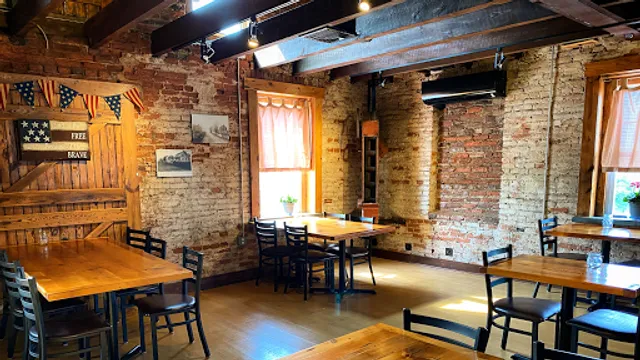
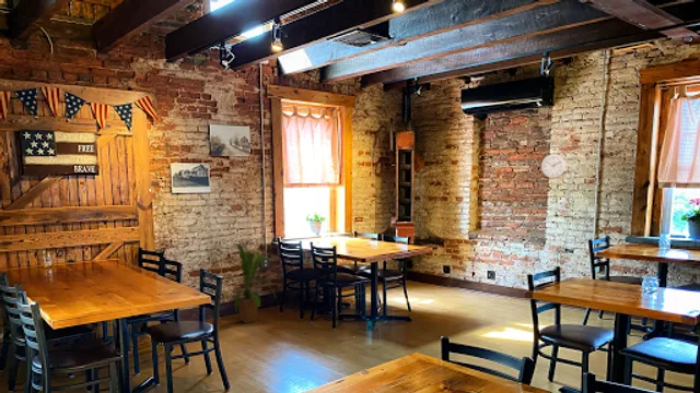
+ wall clock (552, 166)
+ house plant (253, 278)
